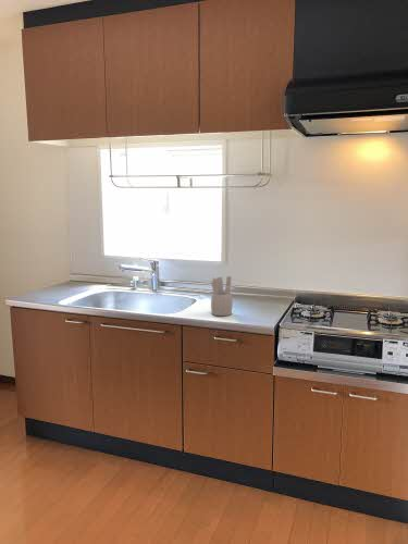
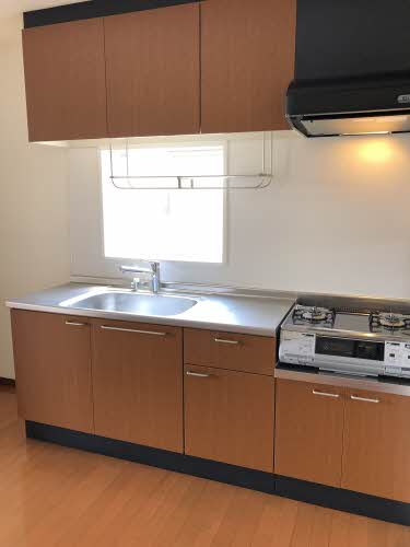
- utensil holder (221, 295)
